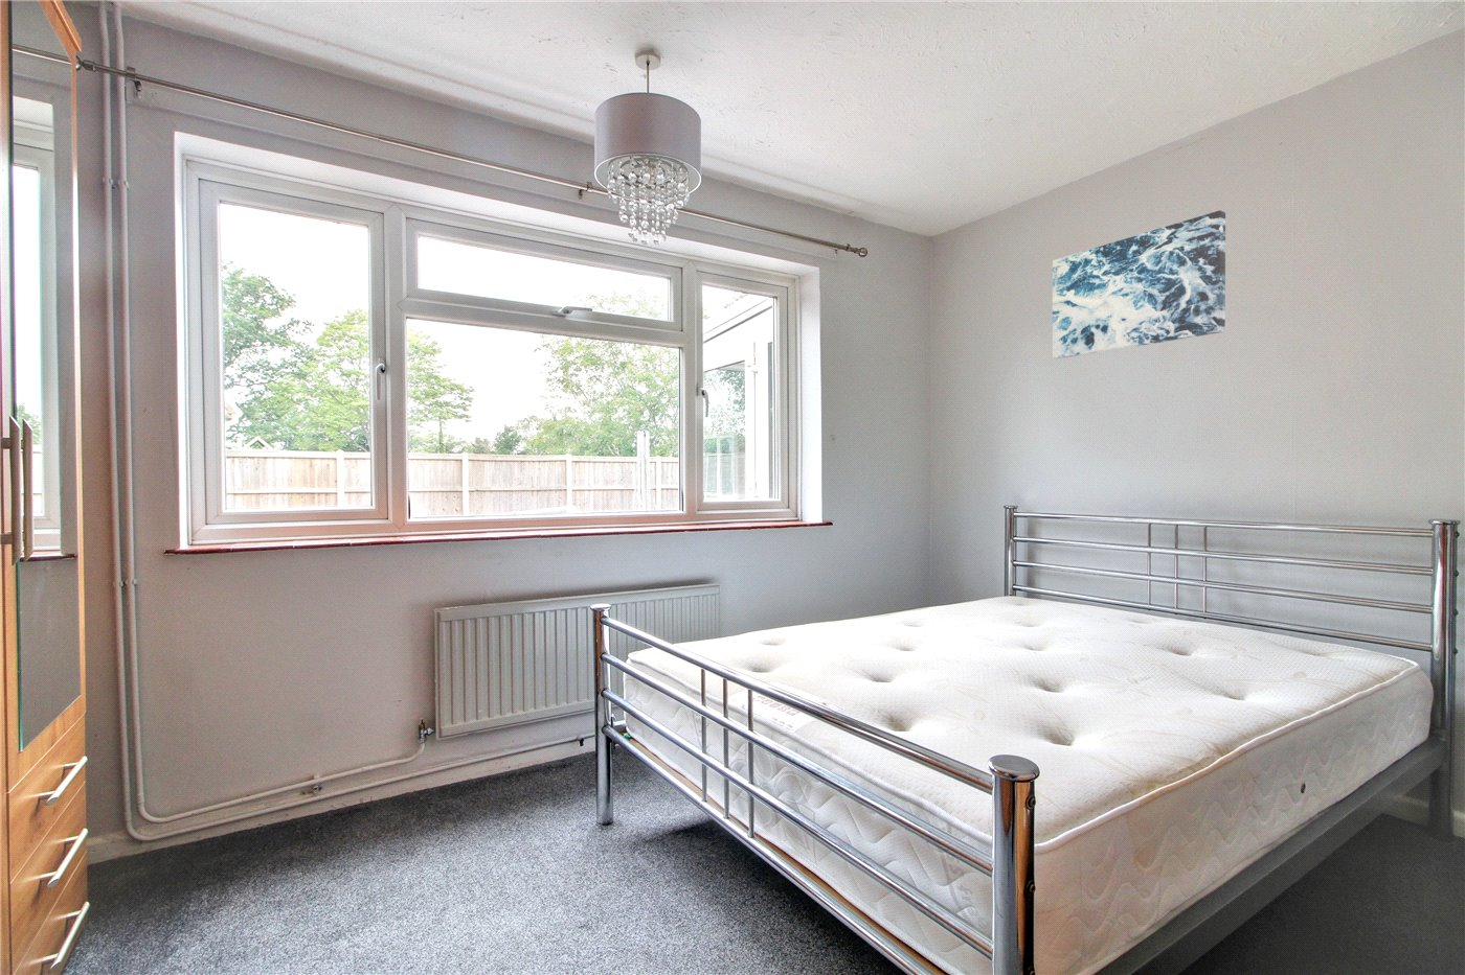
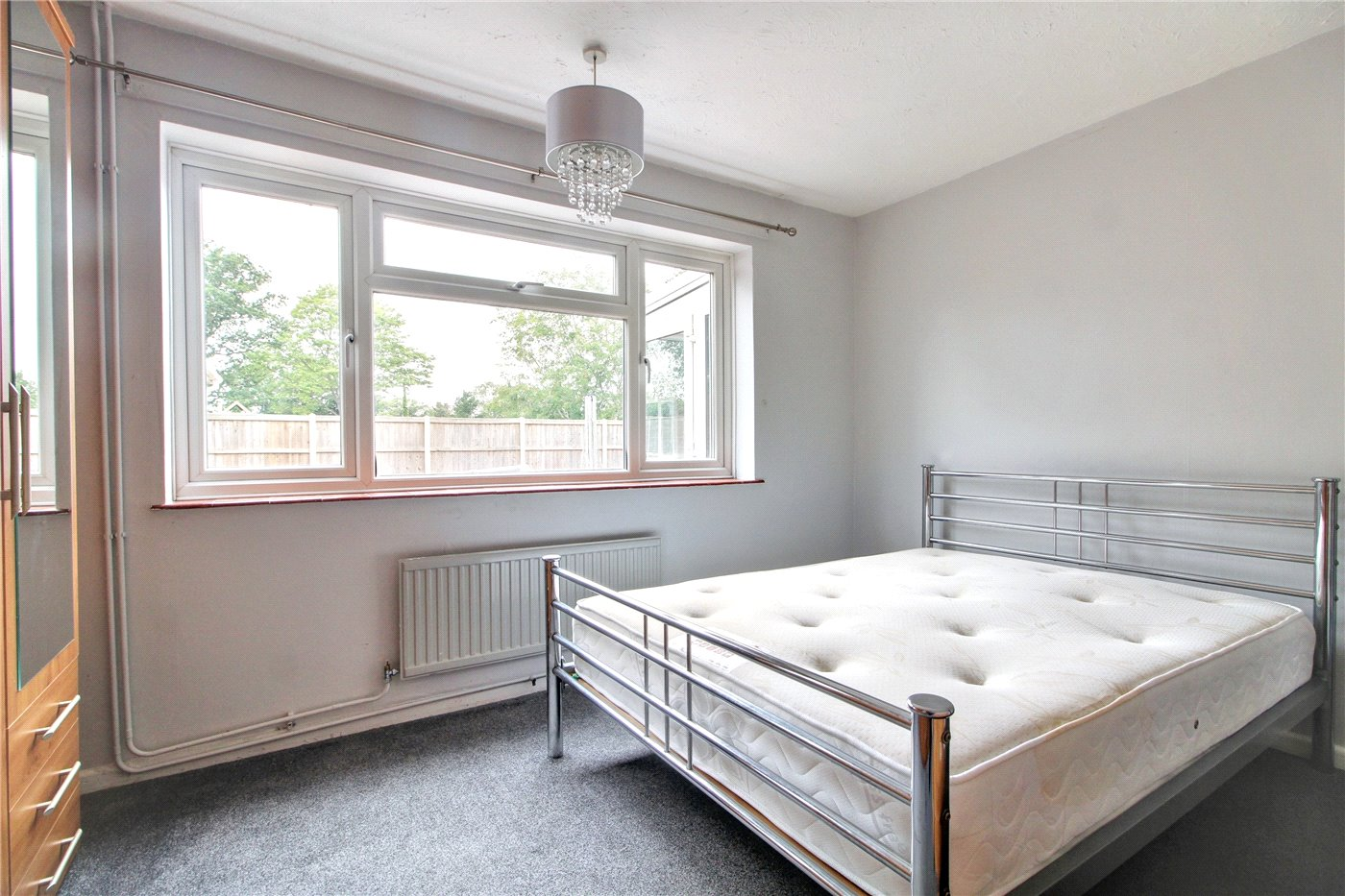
- wall art (1131, 293)
